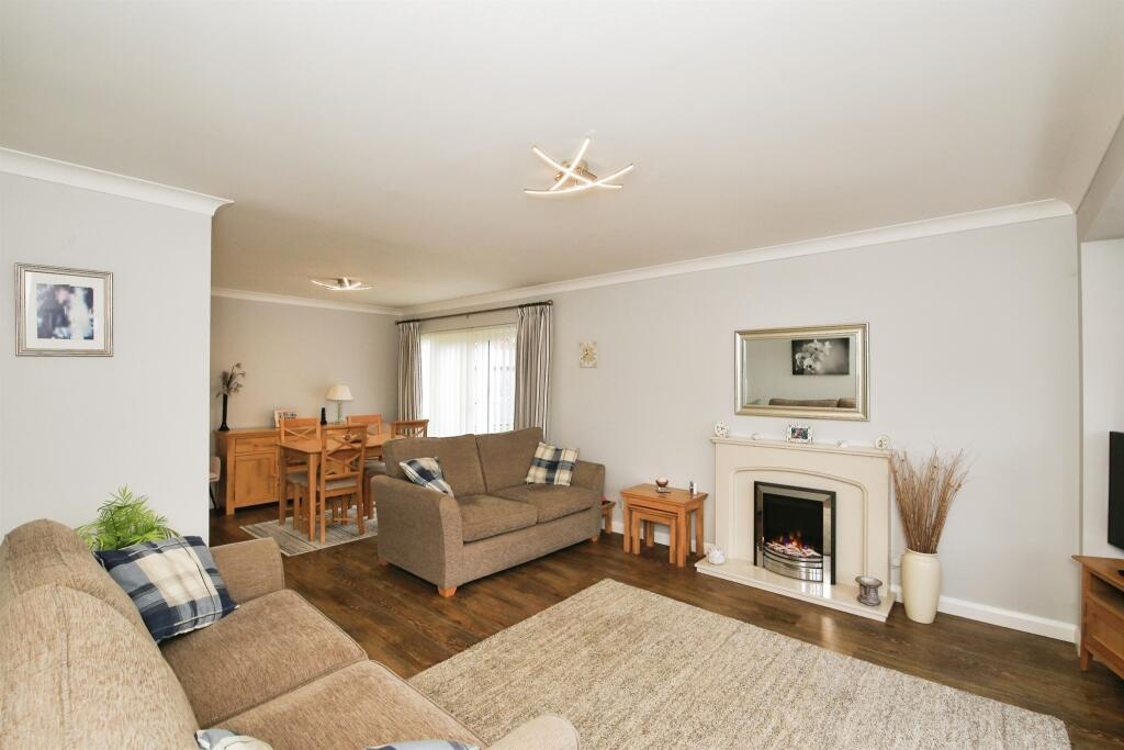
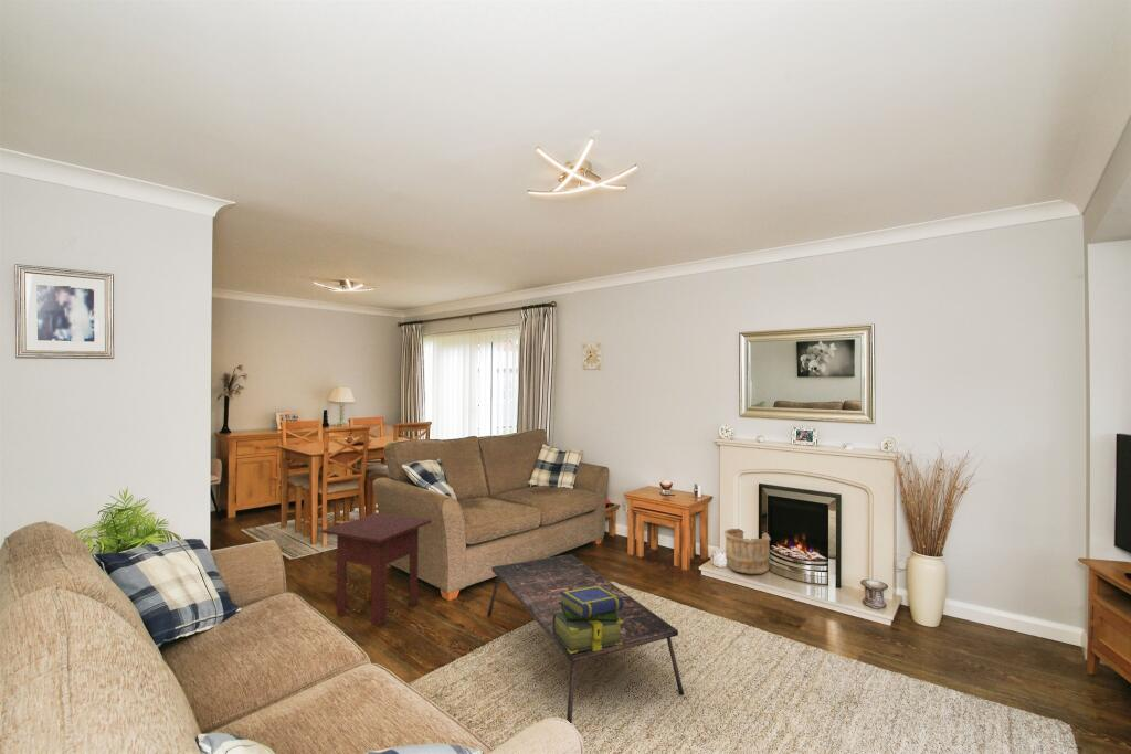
+ wooden bucket (747, 550)
+ side table (378, 566)
+ stack of books (588, 615)
+ coffee table (561, 610)
